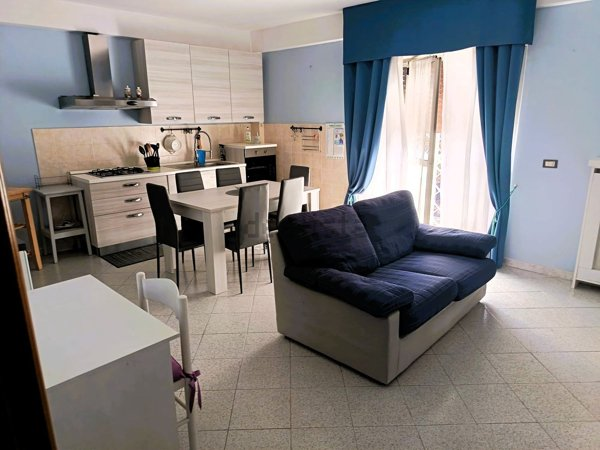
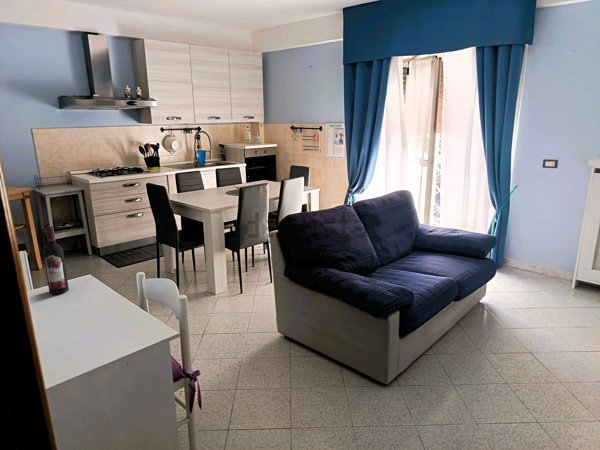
+ wine bottle (54, 259)
